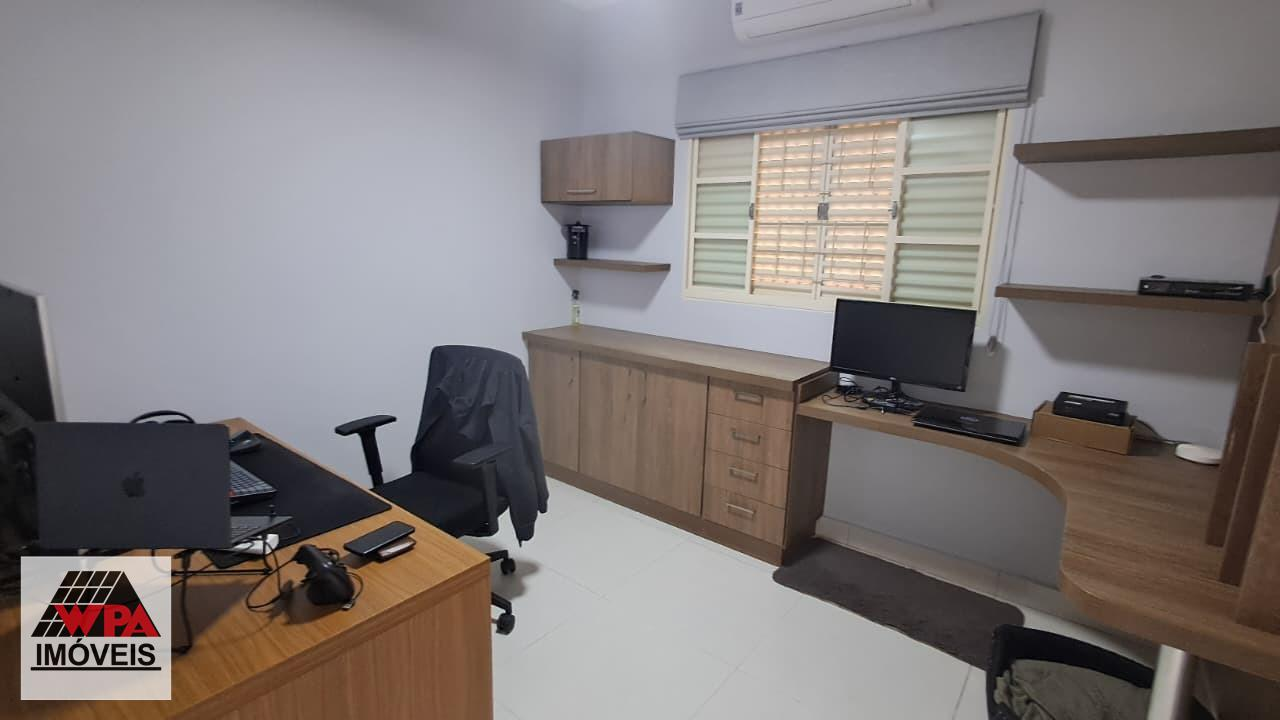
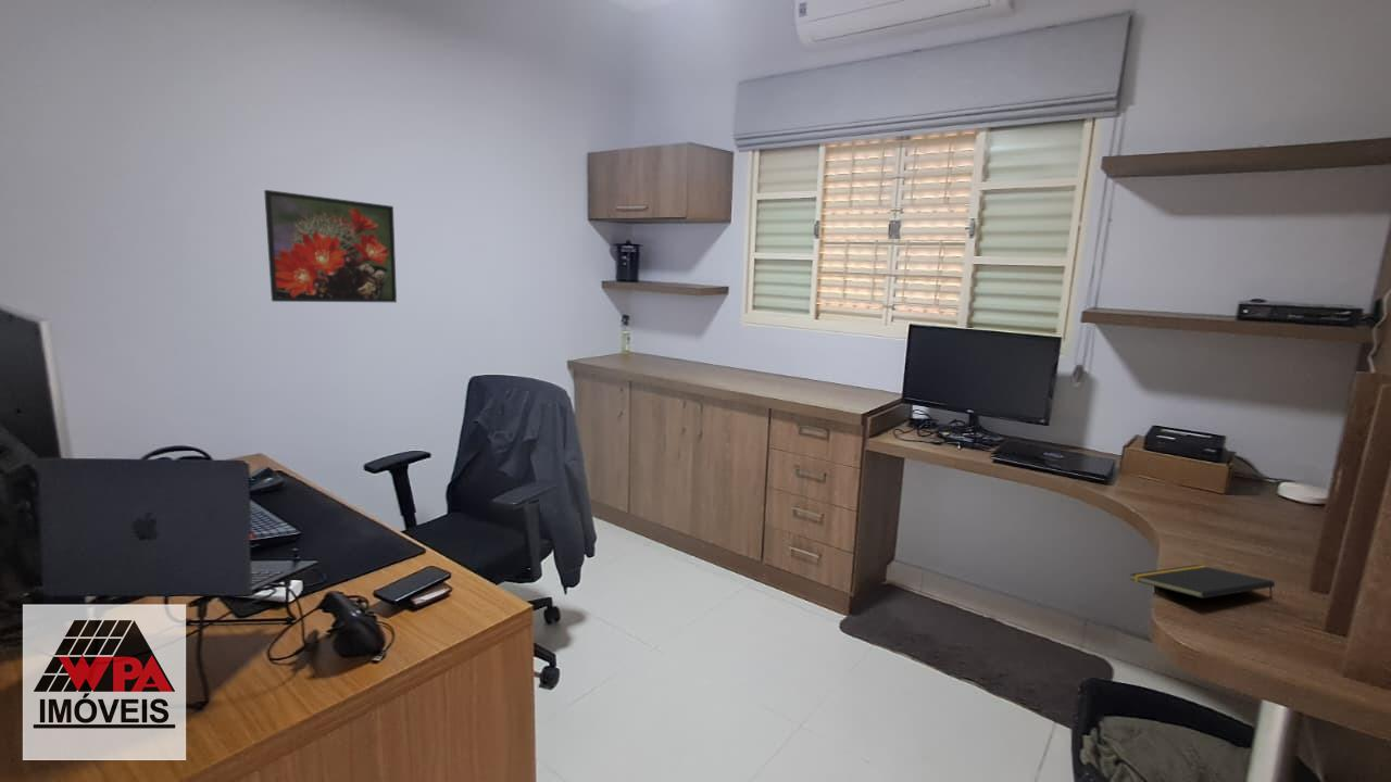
+ notepad (1200, 580)
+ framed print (336, 251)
